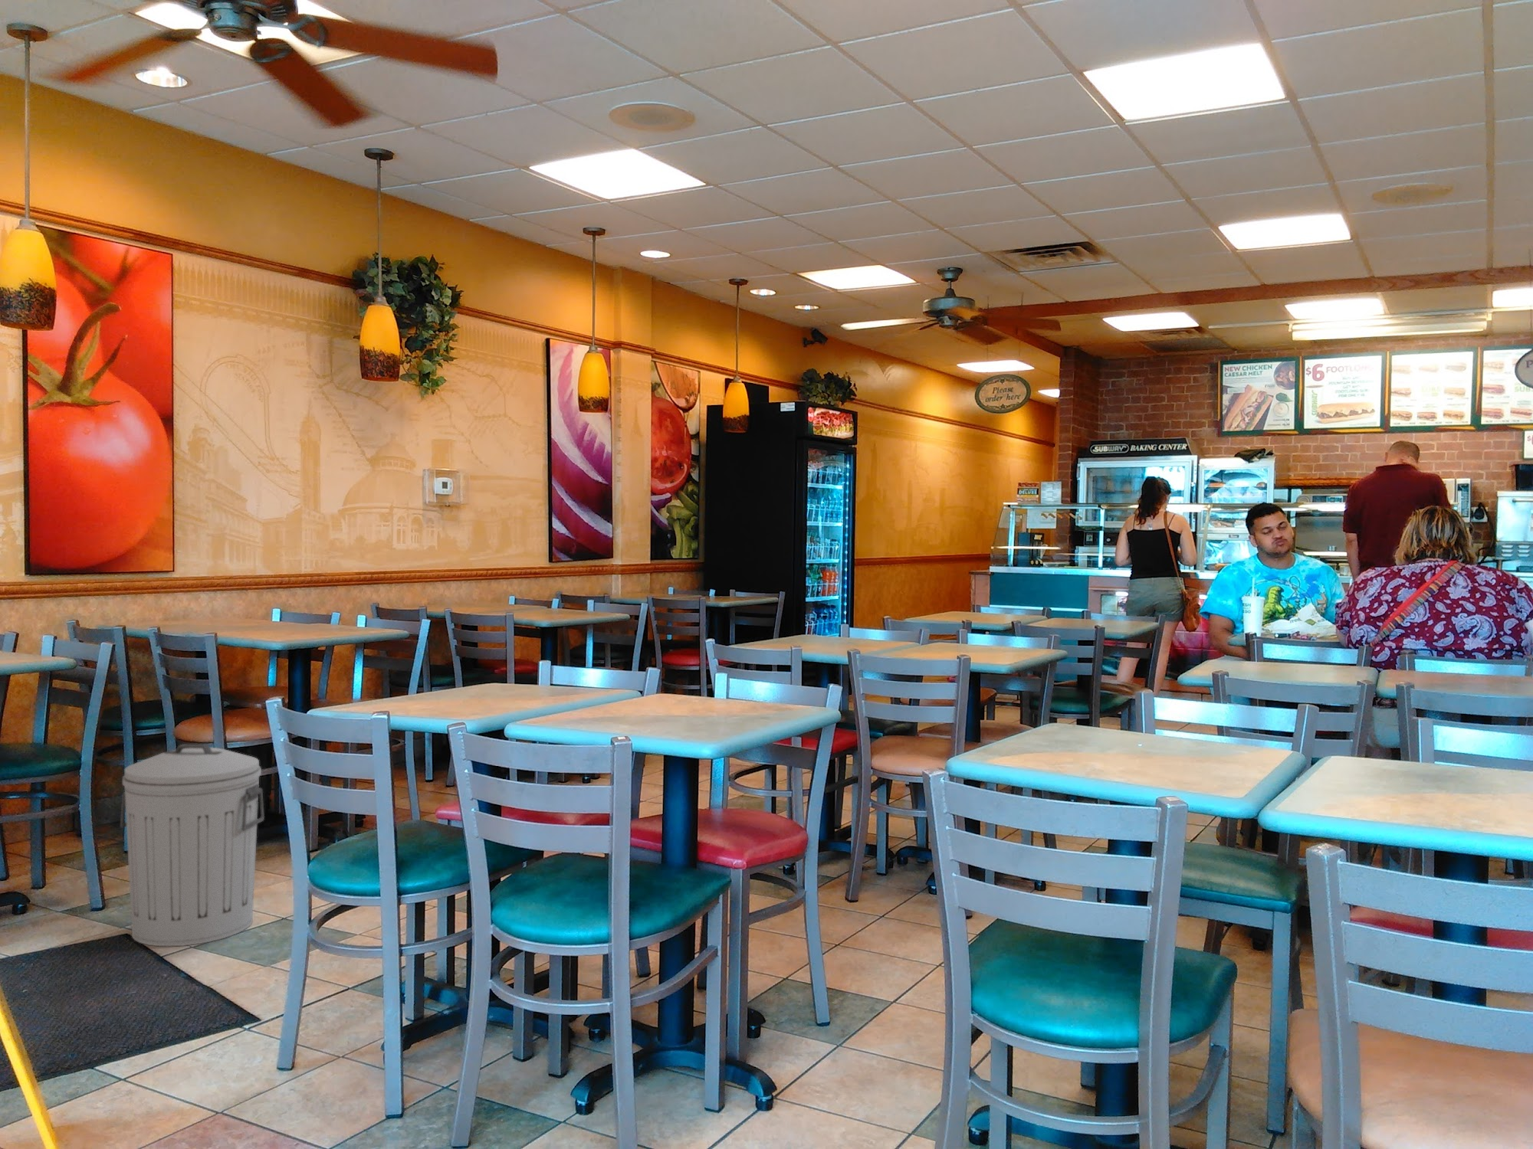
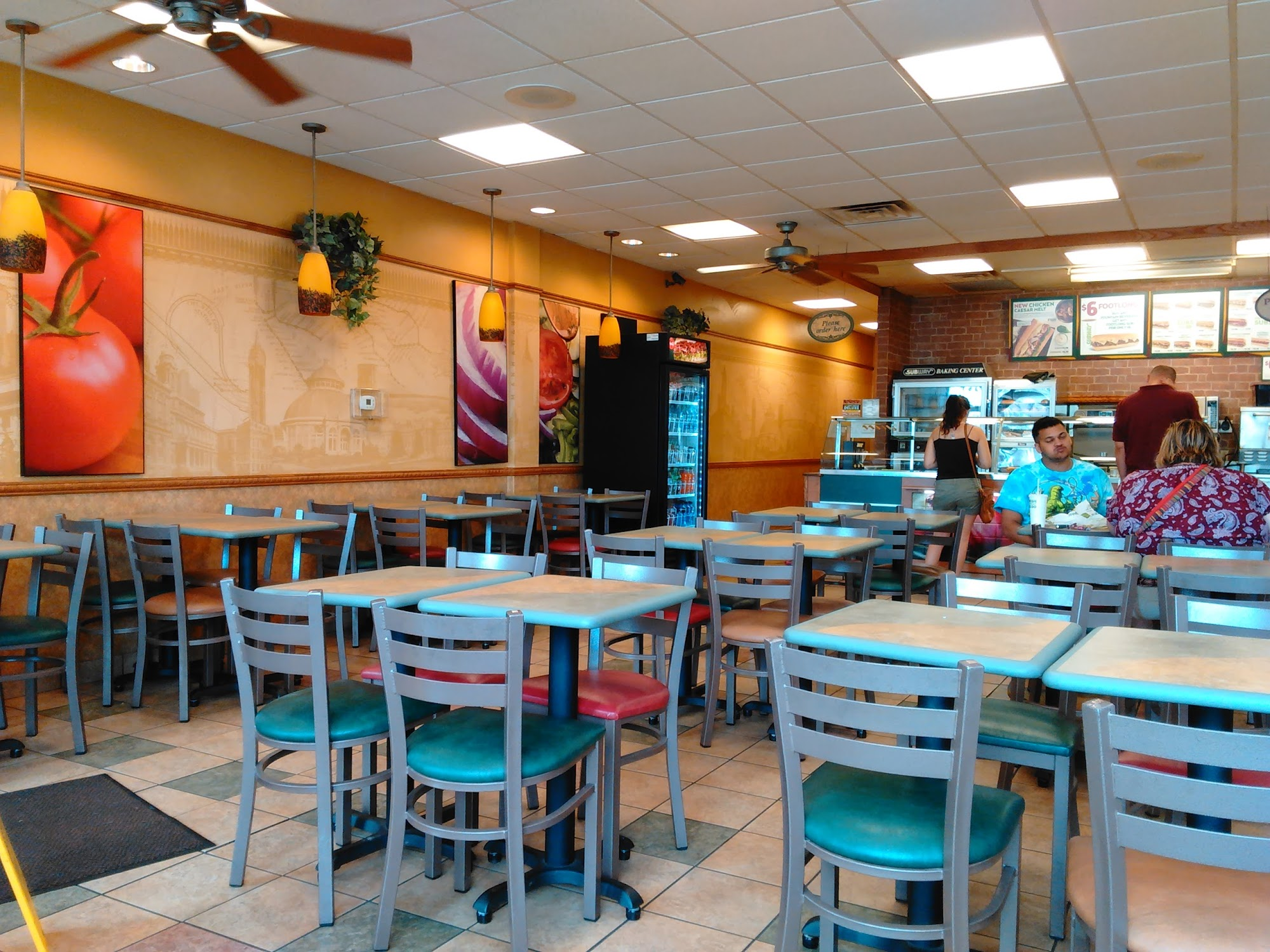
- trash can (193, 835)
